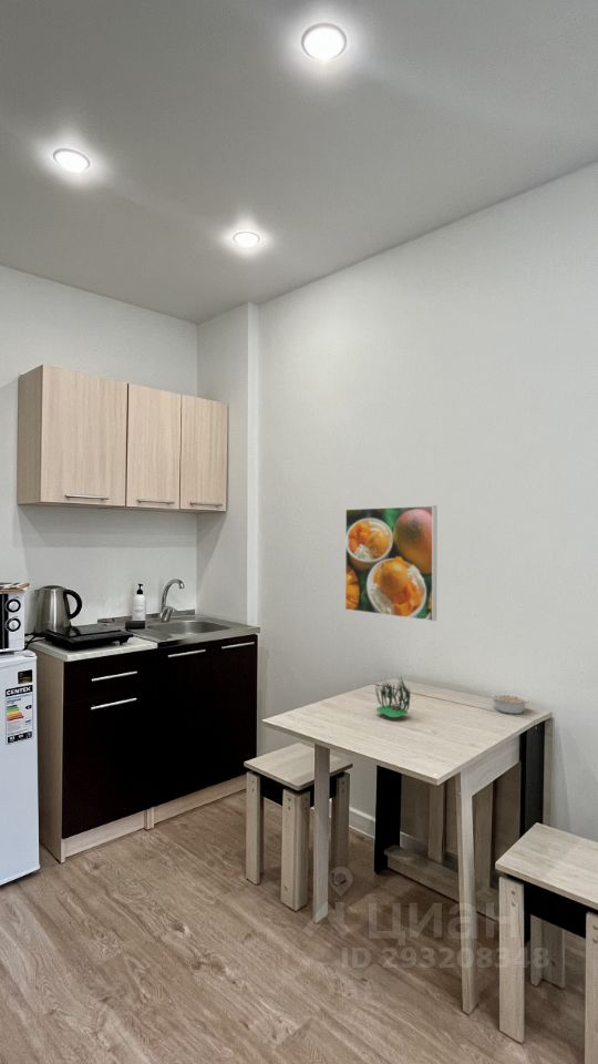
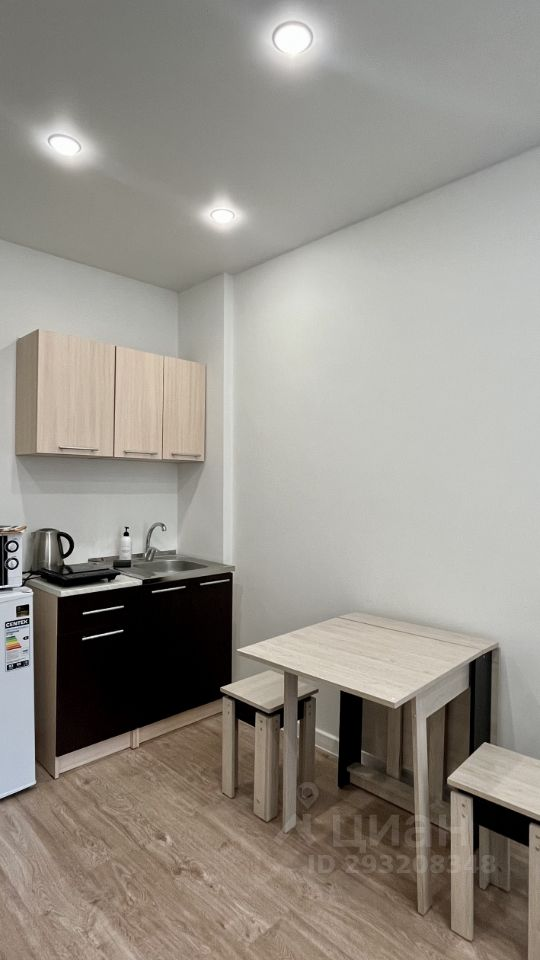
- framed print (388, 561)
- succulent plant (396, 690)
- legume (511, 703)
